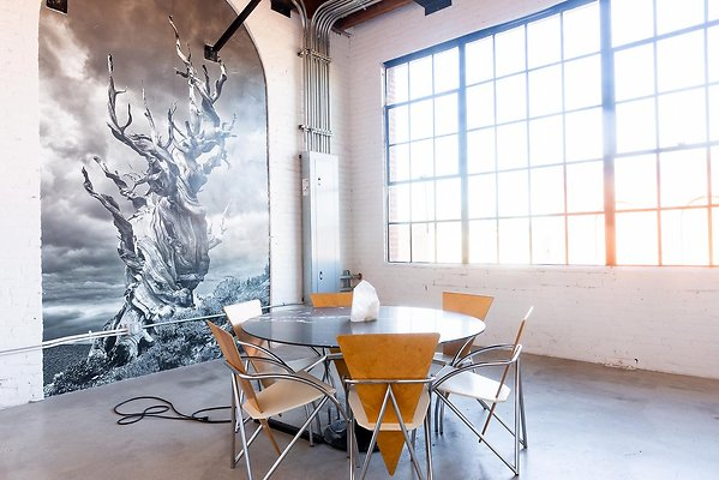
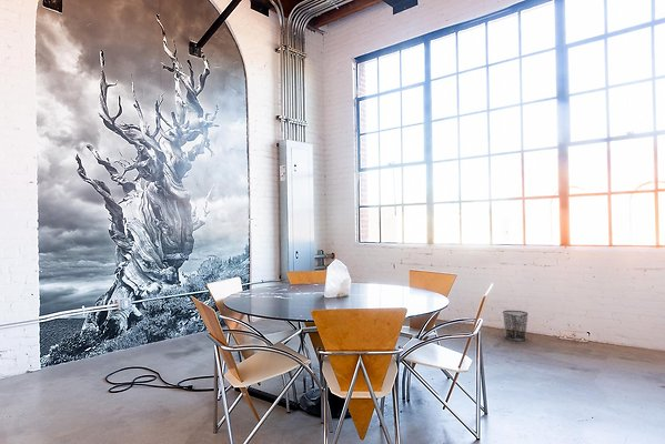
+ waste bin (515, 324)
